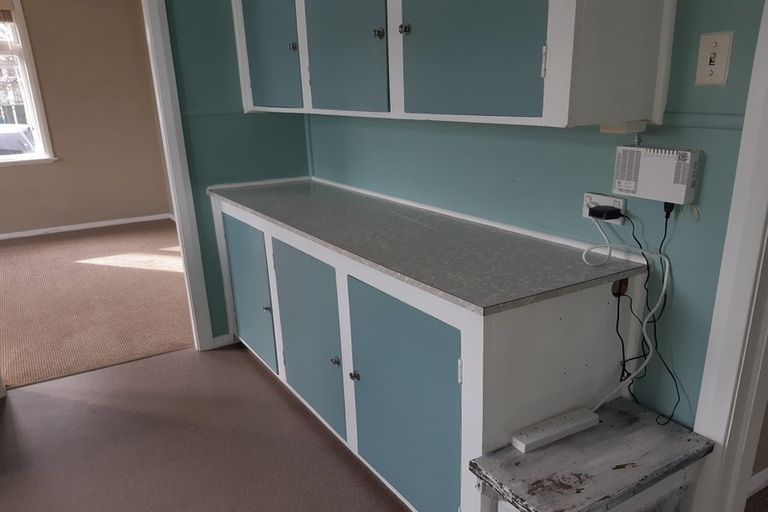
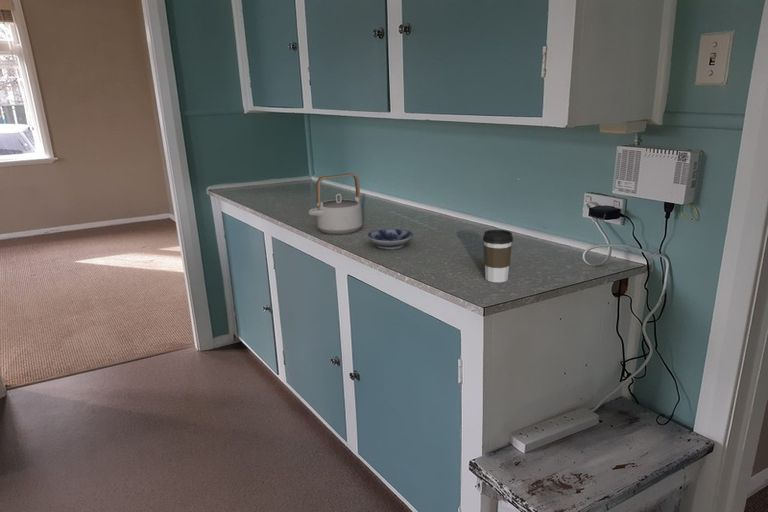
+ bowl (390, 239)
+ teapot (334, 203)
+ coffee cup (497, 256)
